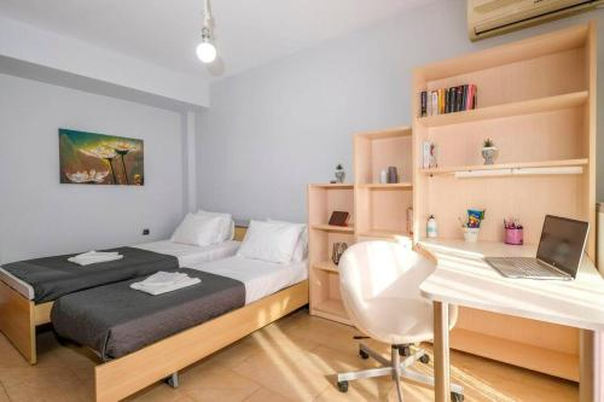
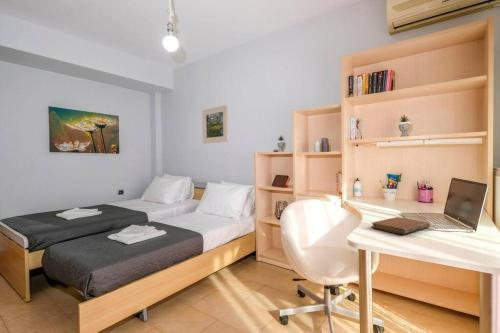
+ notebook (400, 224)
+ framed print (214, 125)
